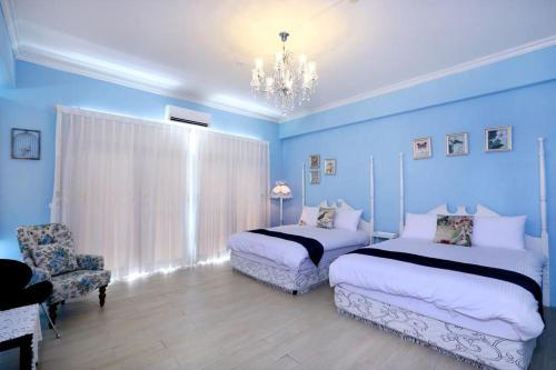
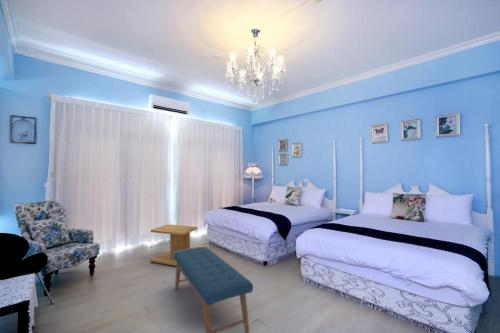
+ side table (174, 244)
+ bench (206, 284)
